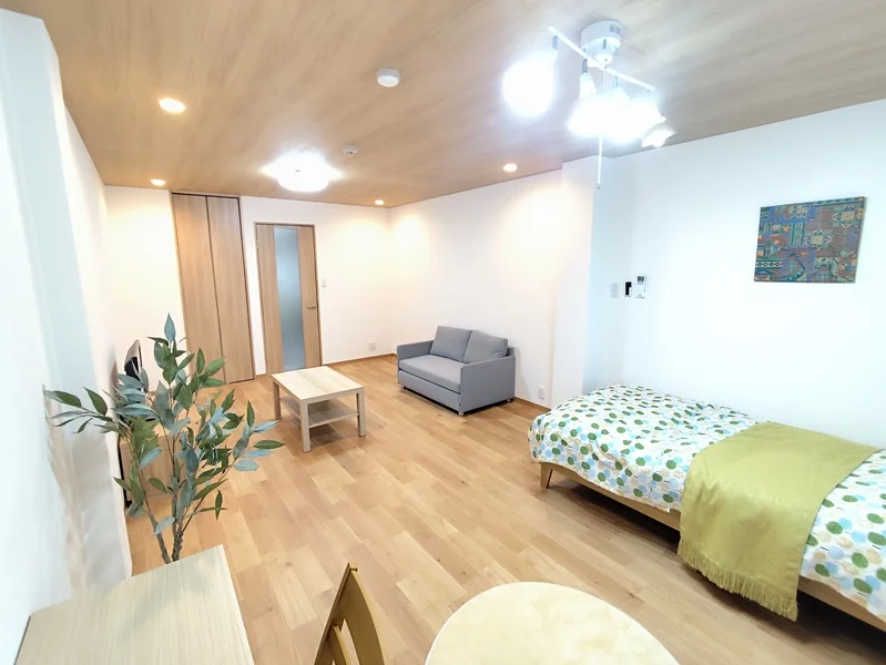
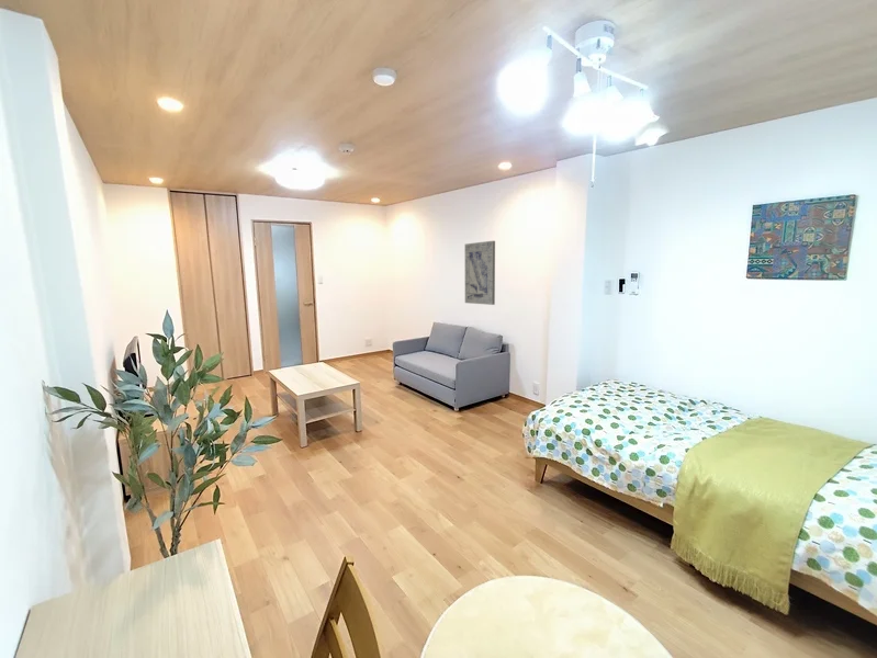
+ wall art (479, 273)
